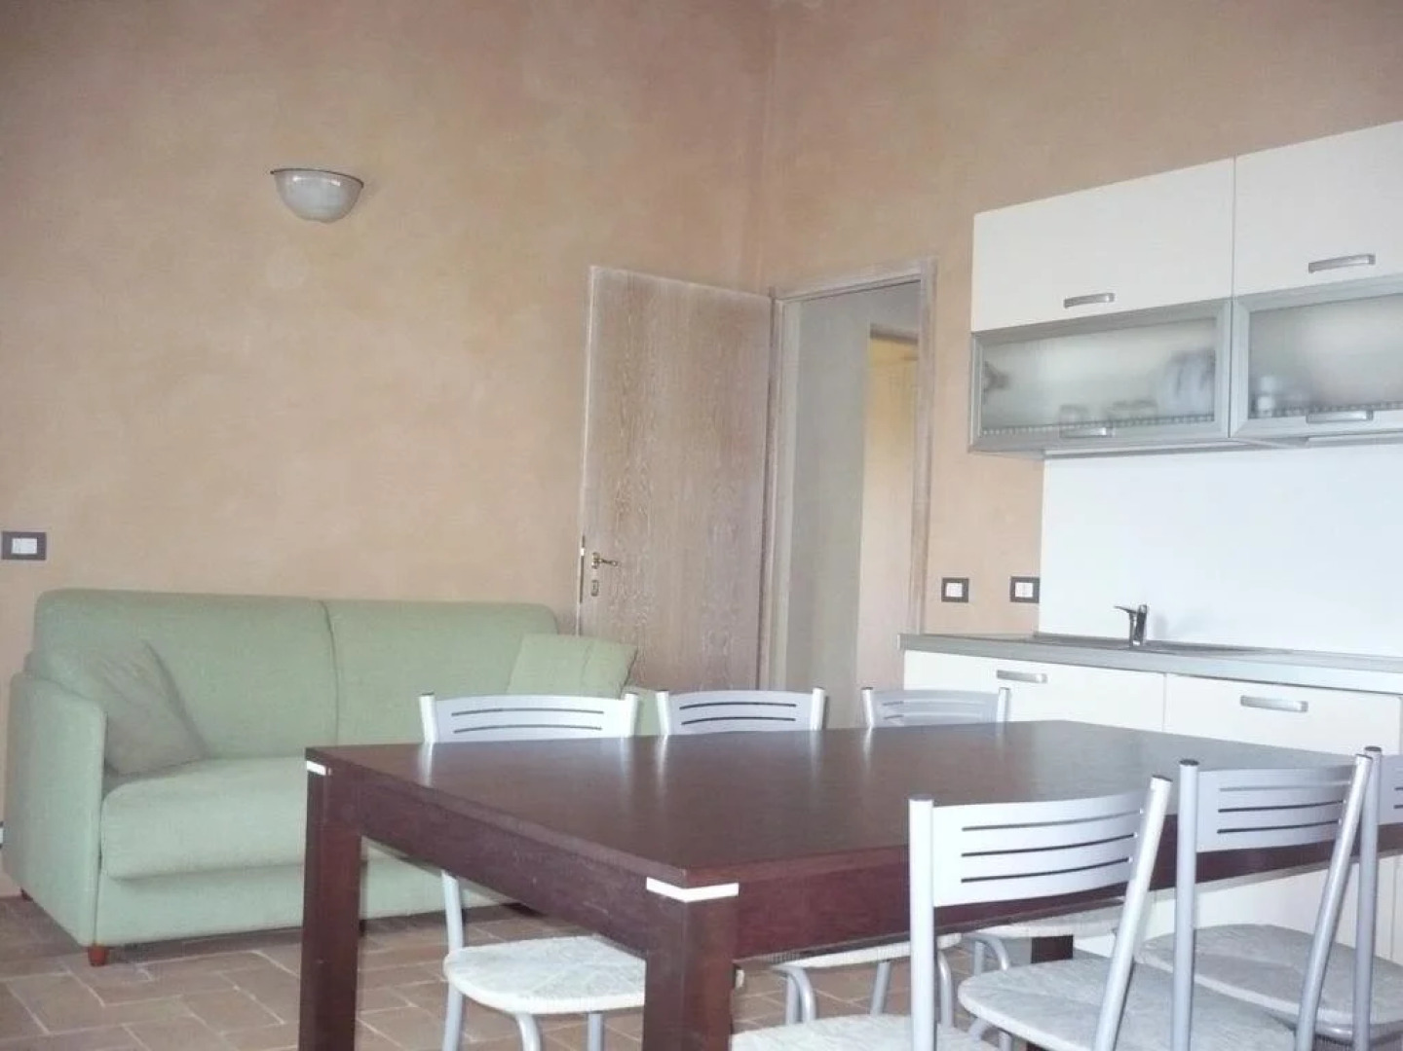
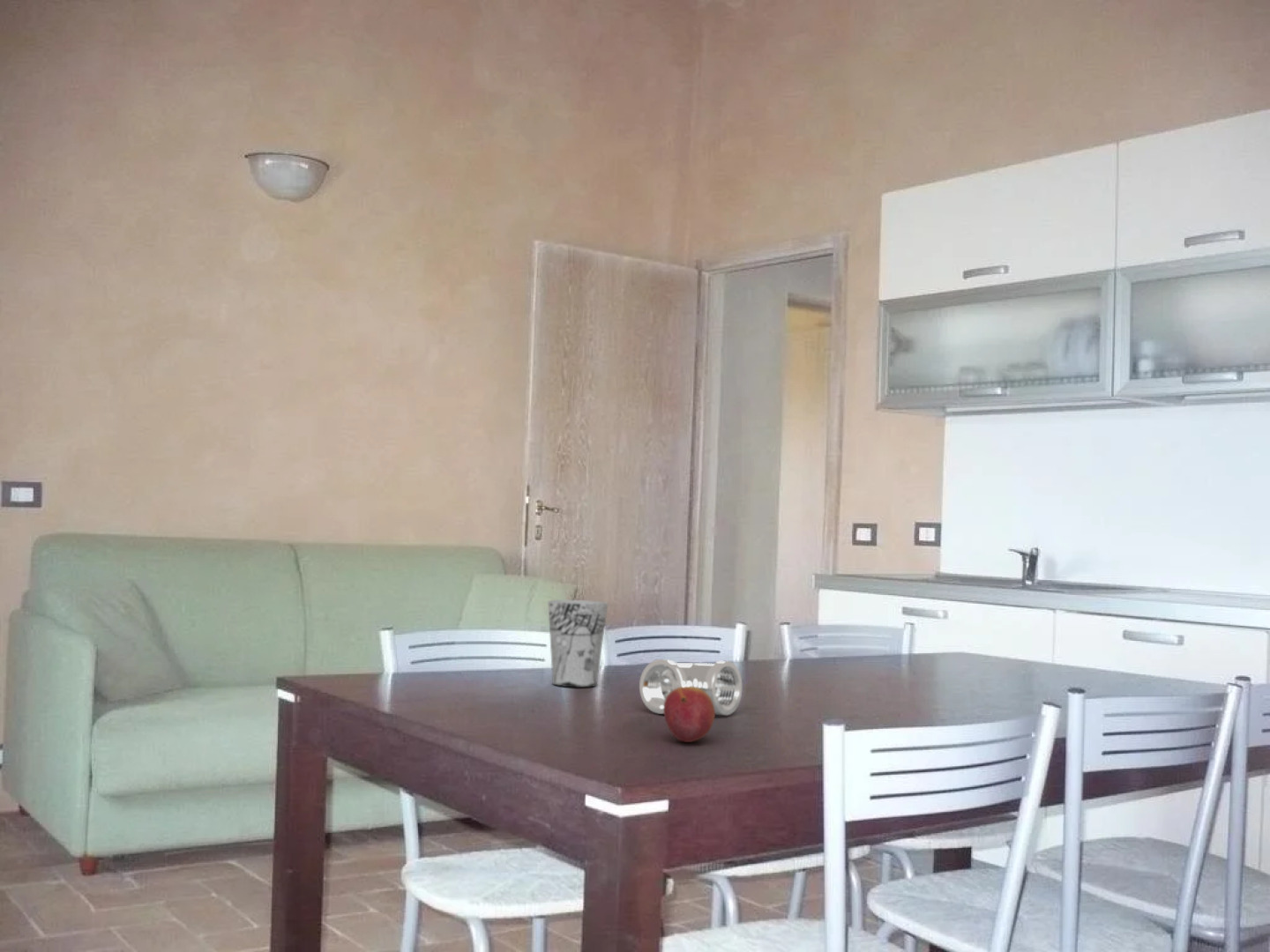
+ cup (576, 643)
+ pipe fitting (691, 685)
+ fruit (689, 713)
